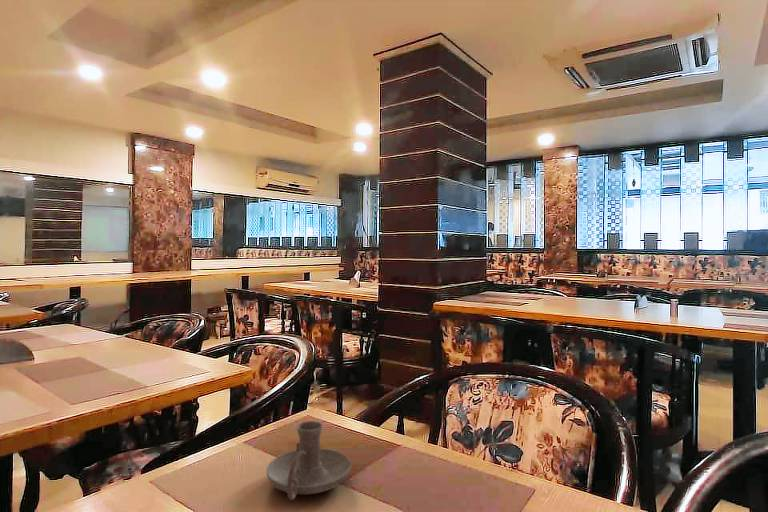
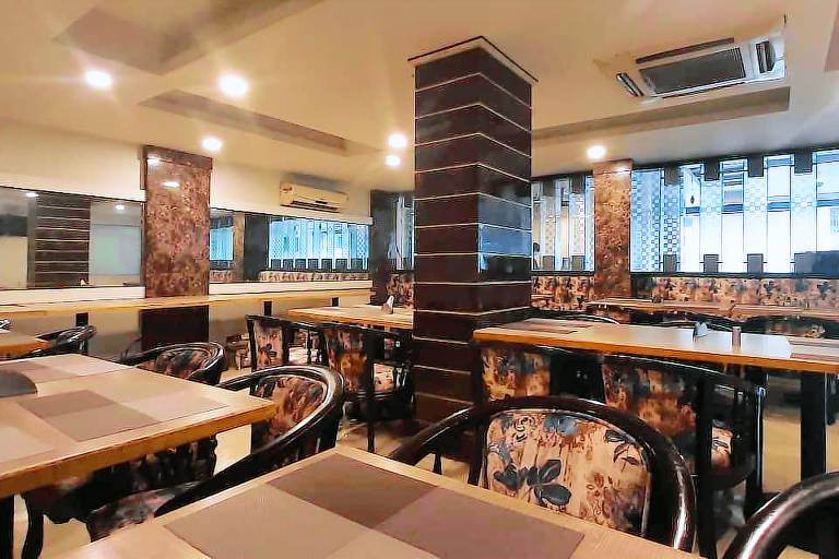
- candle holder (306, 457)
